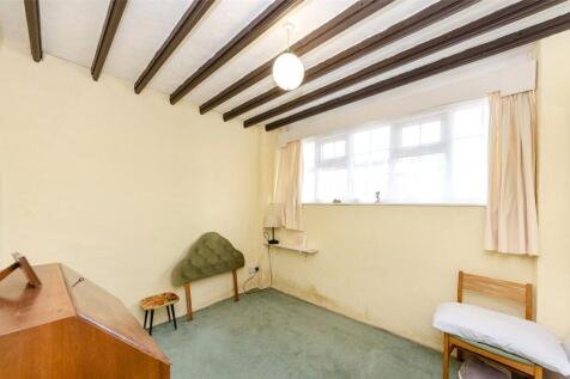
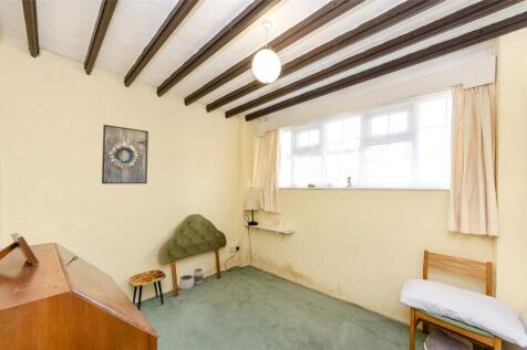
+ waste basket (192, 278)
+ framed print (126, 156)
